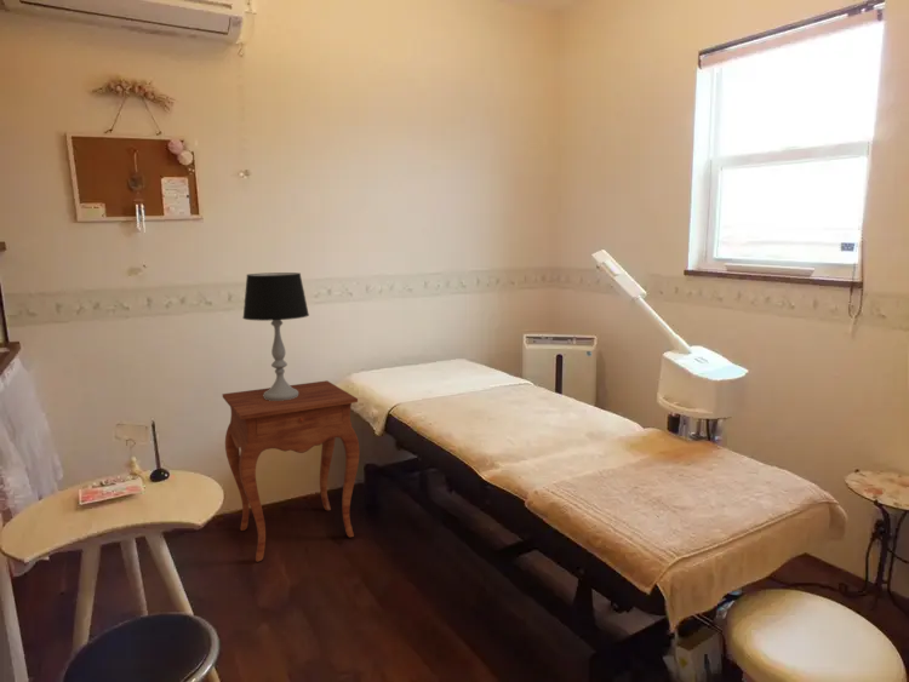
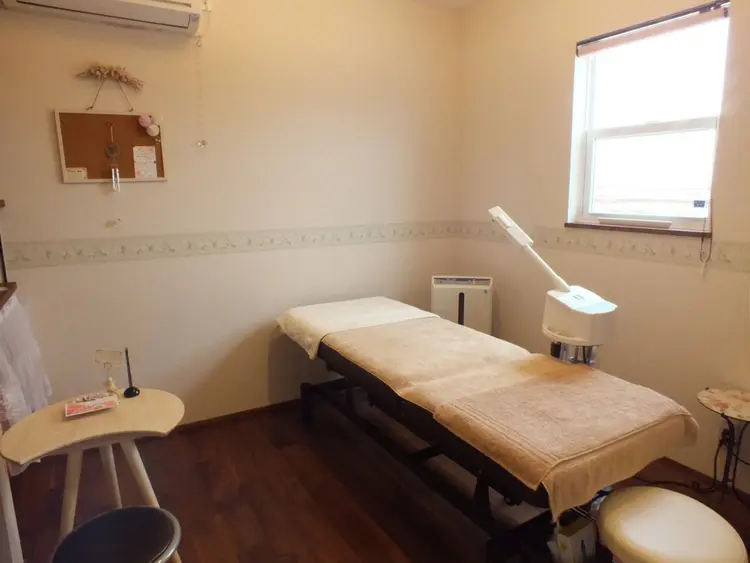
- table lamp (278, 336)
- side table (298, 452)
